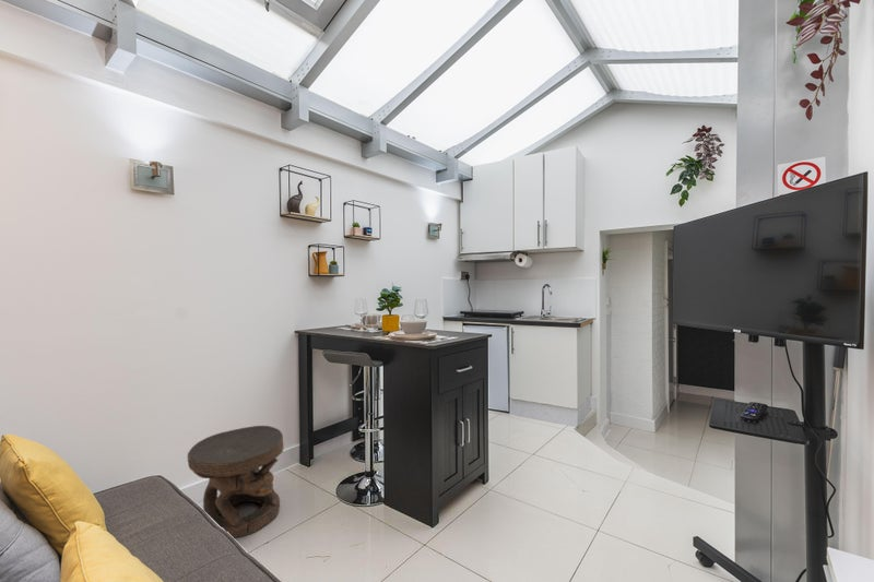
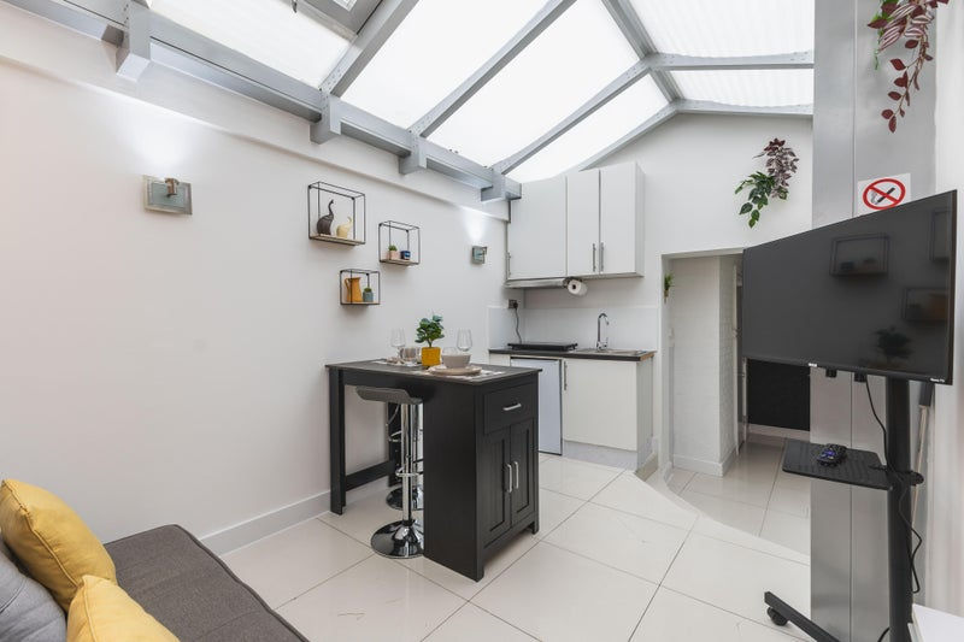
- carved stool (240, 477)
